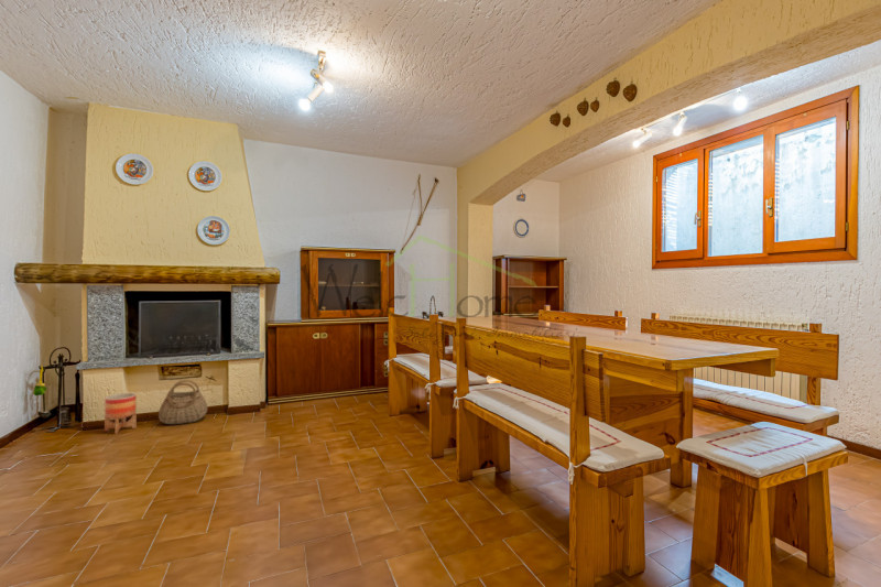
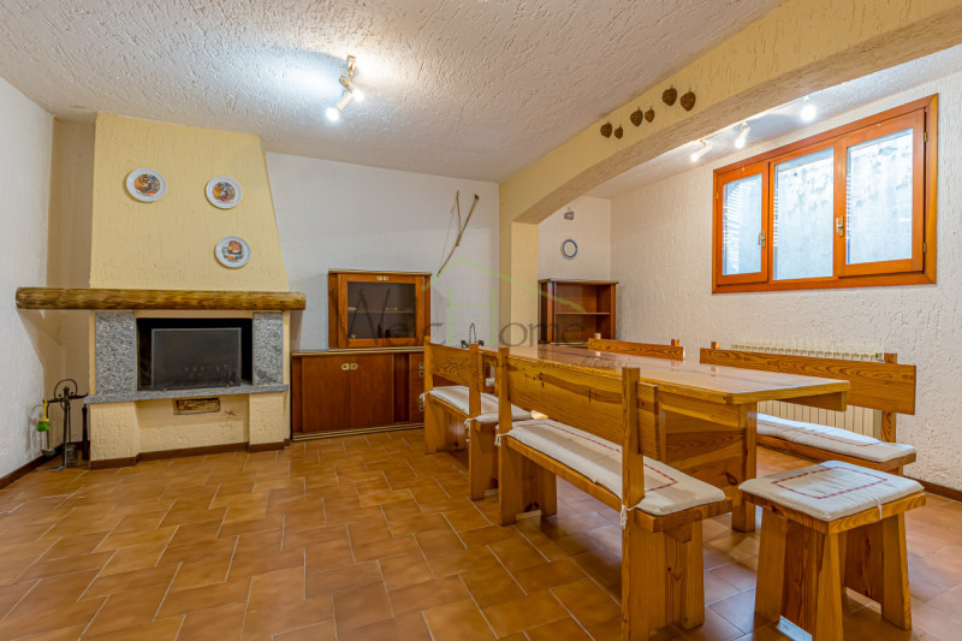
- basket (183, 401)
- planter (120, 412)
